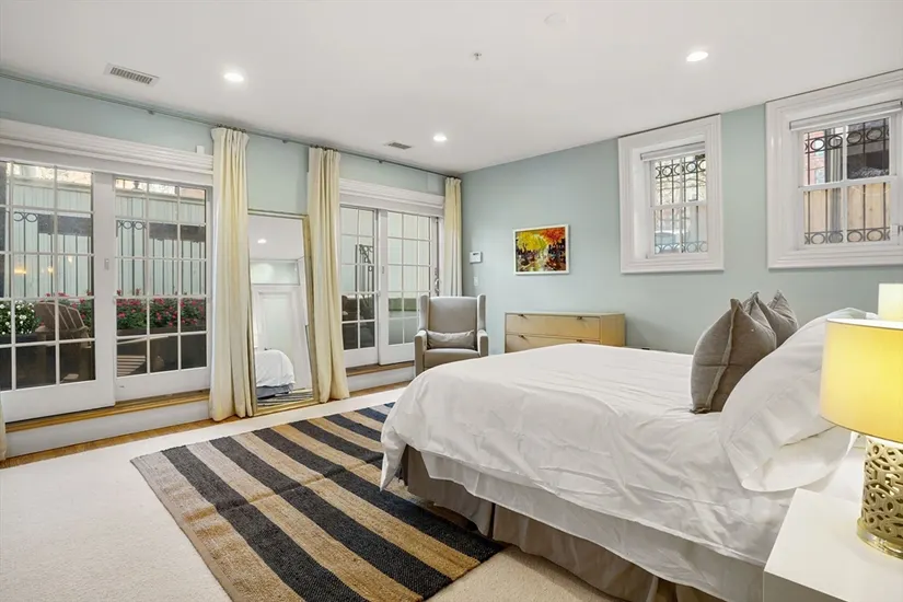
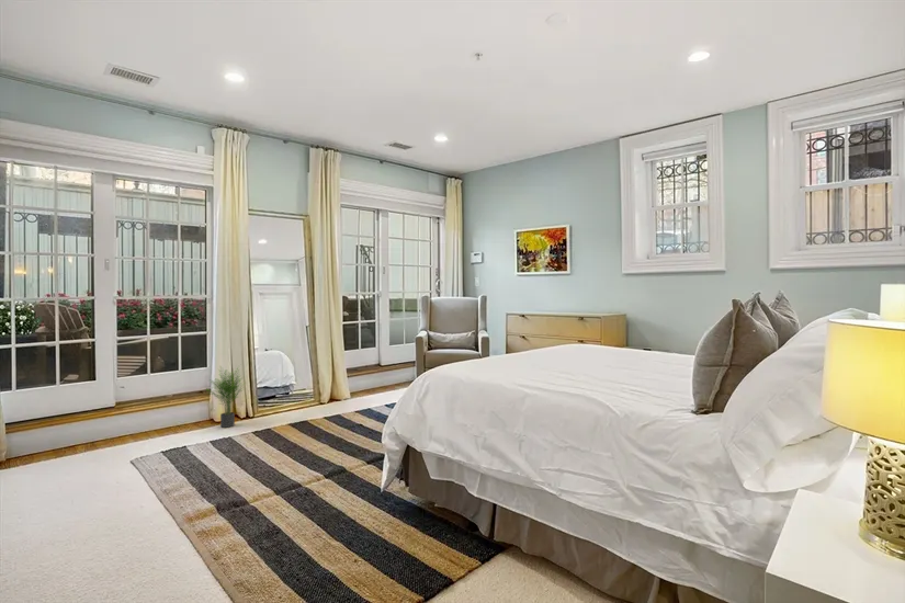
+ potted plant (224, 395)
